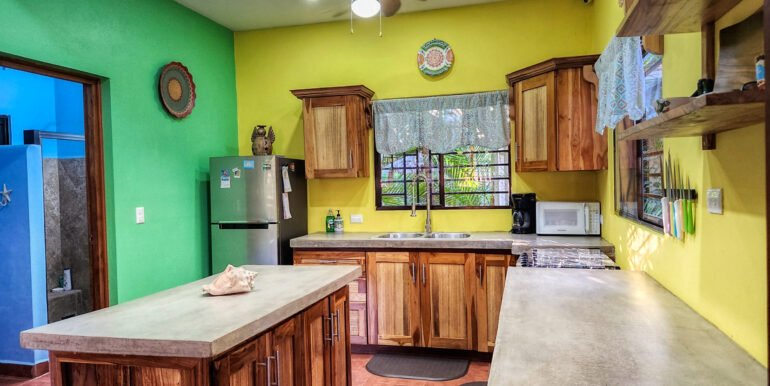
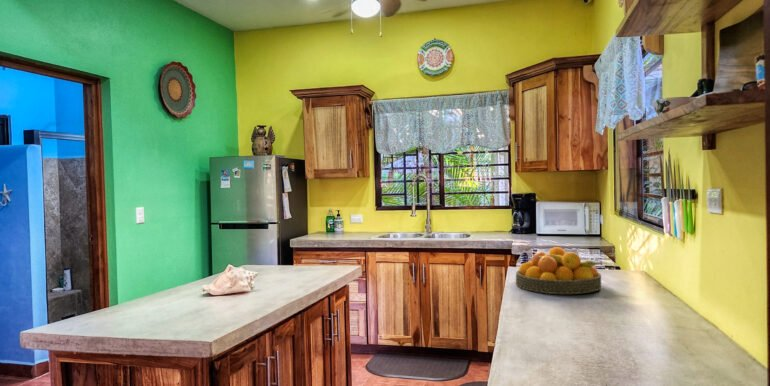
+ fruit bowl (557, 267)
